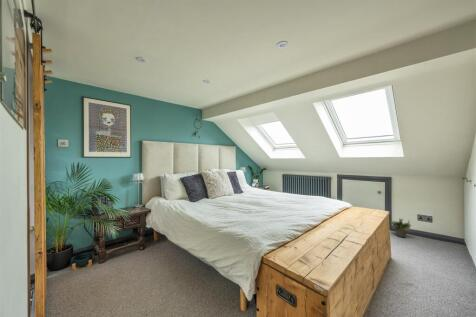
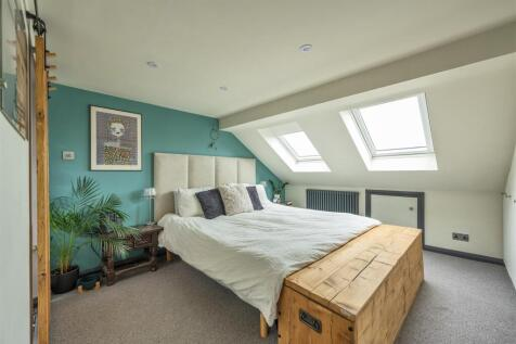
- potted plant (398, 226)
